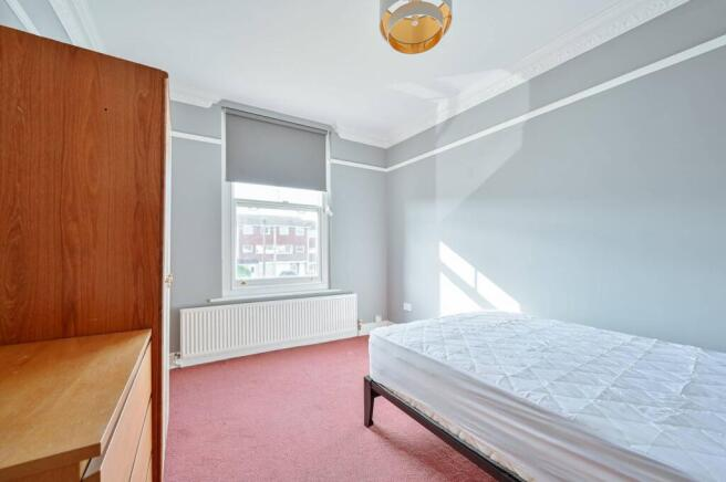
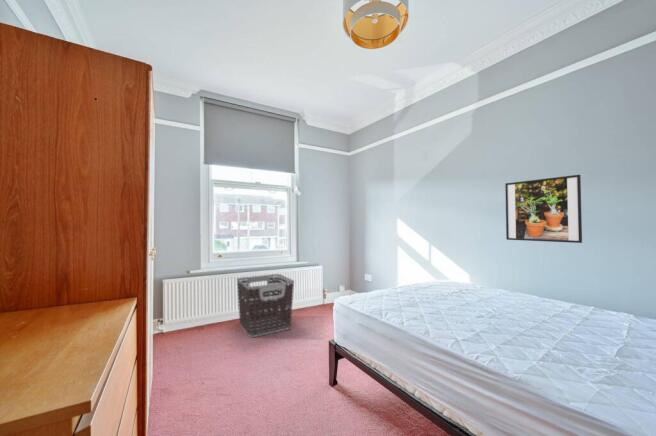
+ clothes hamper (265, 302)
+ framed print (540, 210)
